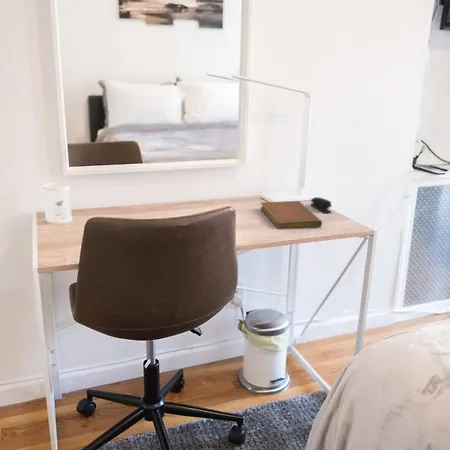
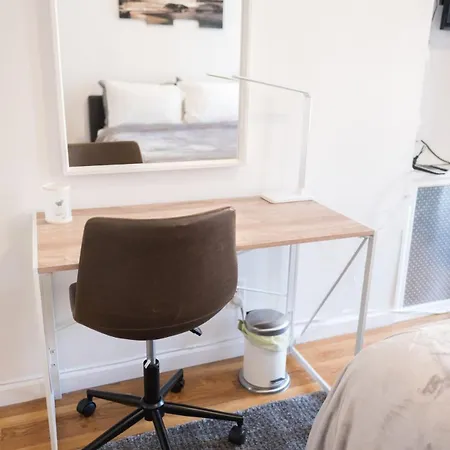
- notebook (289, 214)
- stapler (321, 202)
